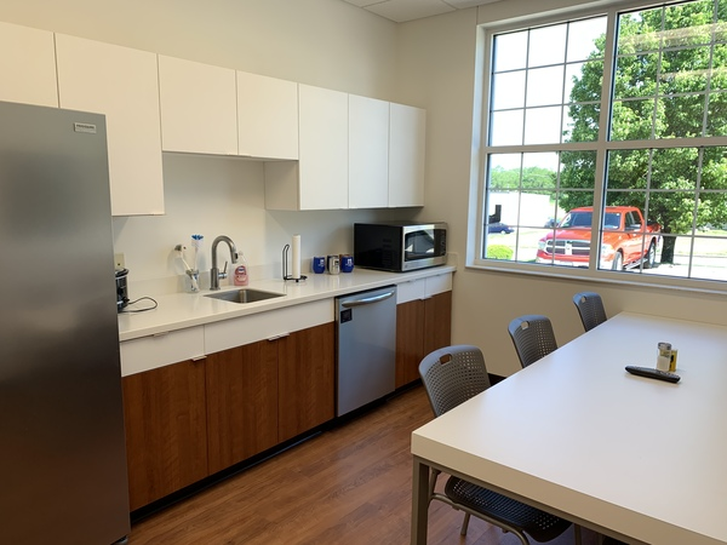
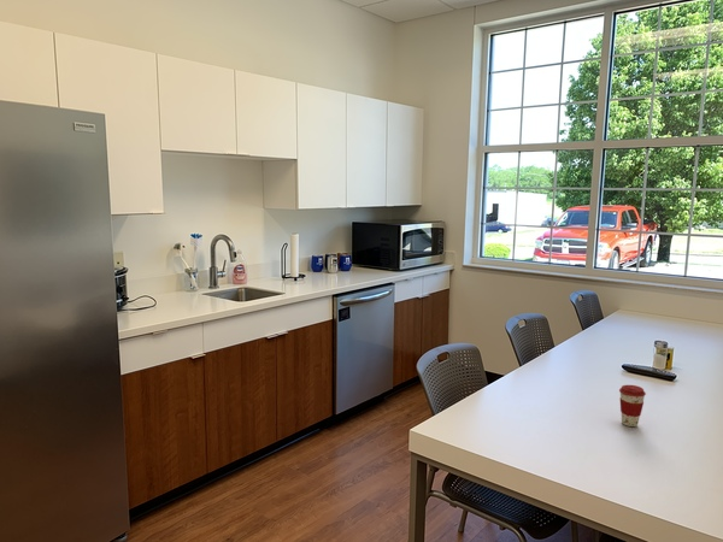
+ coffee cup (630, 405)
